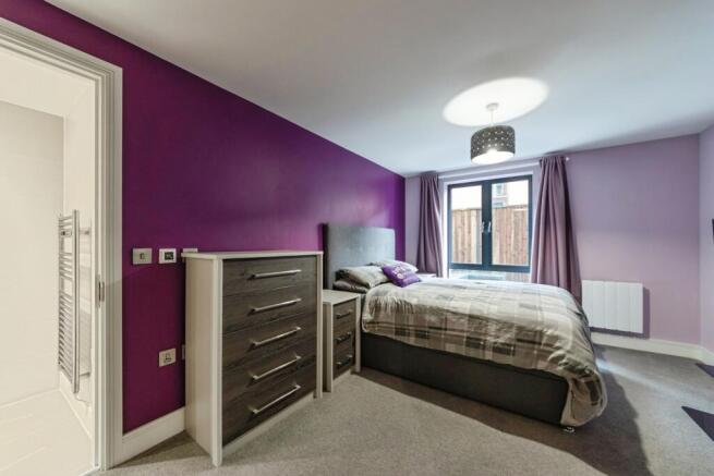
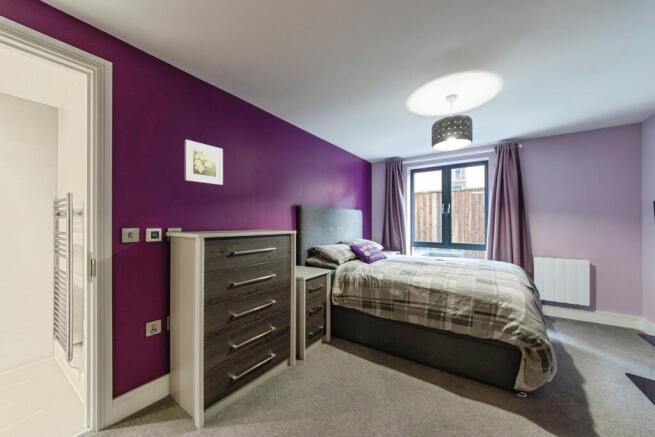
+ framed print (204, 163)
